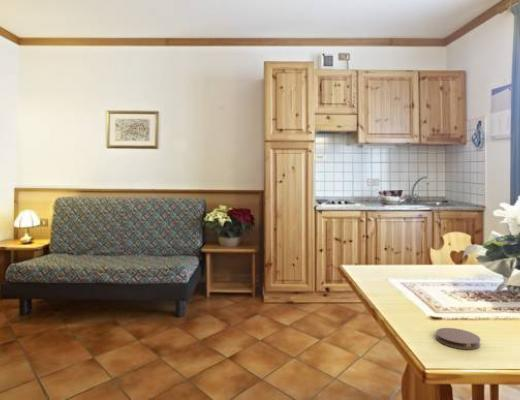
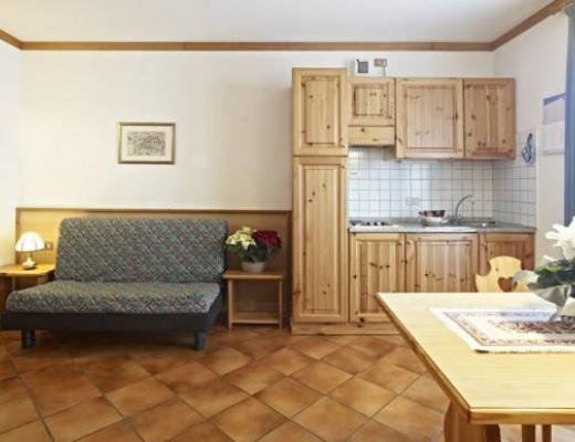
- coaster (457, 337)
